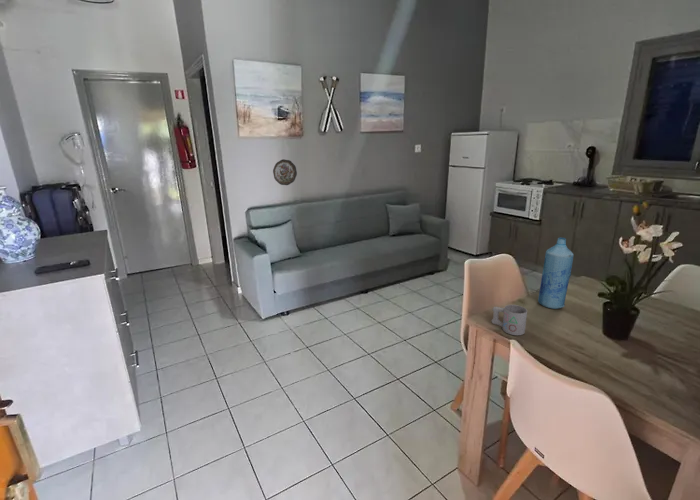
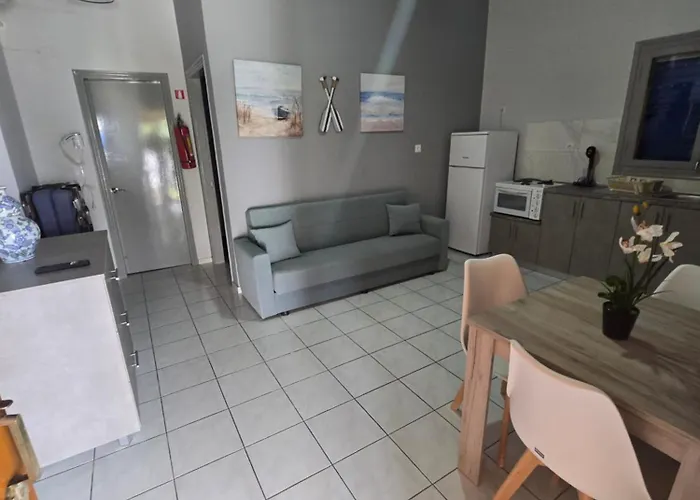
- mug (508, 318)
- decorative plate (284, 172)
- bottle (556, 272)
